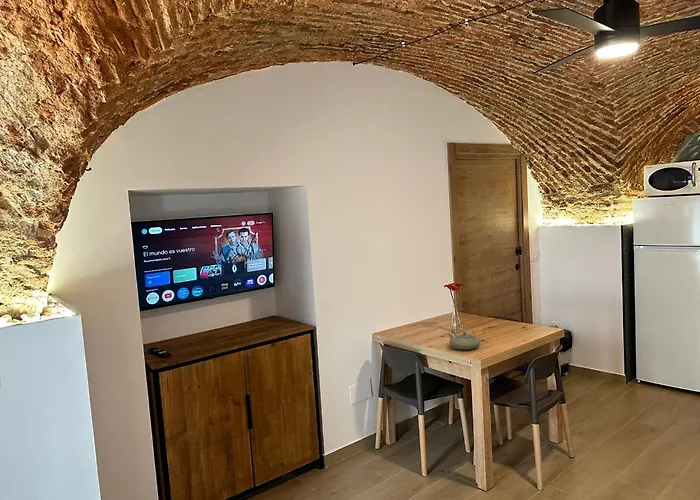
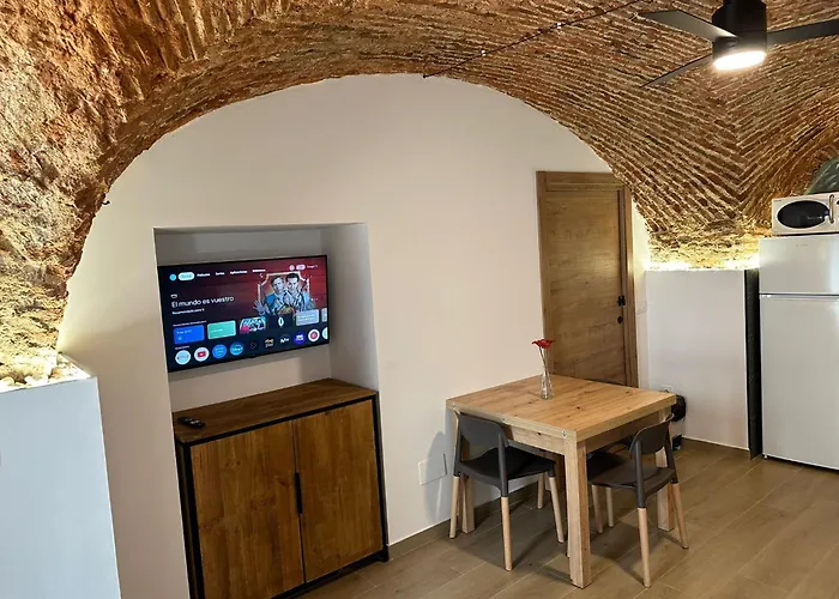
- teapot (462, 335)
